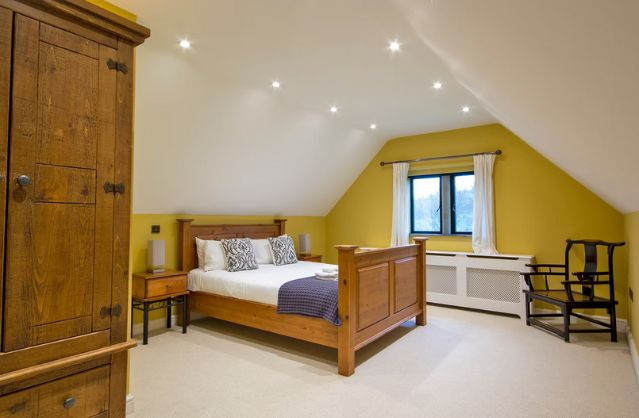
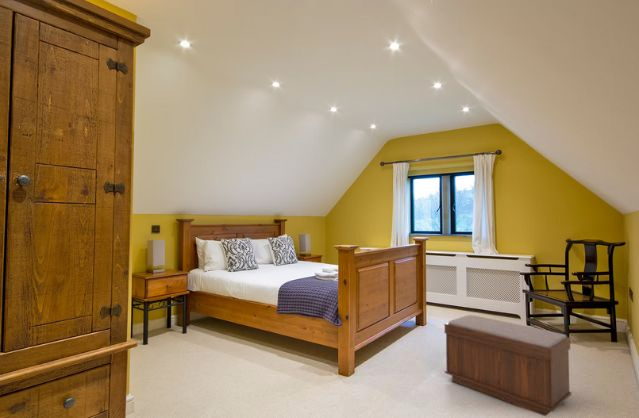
+ bench (503, 358)
